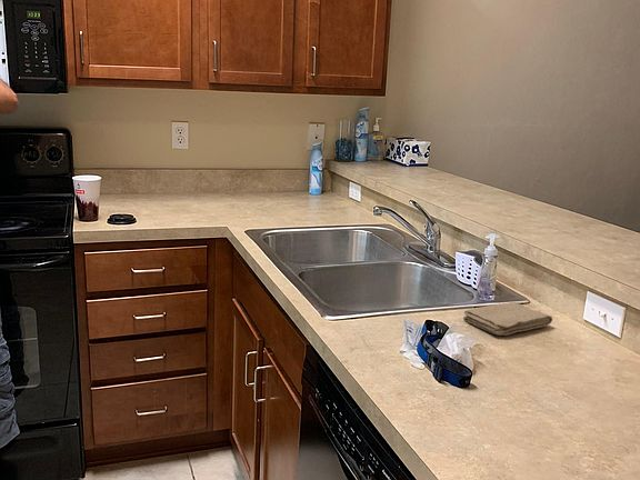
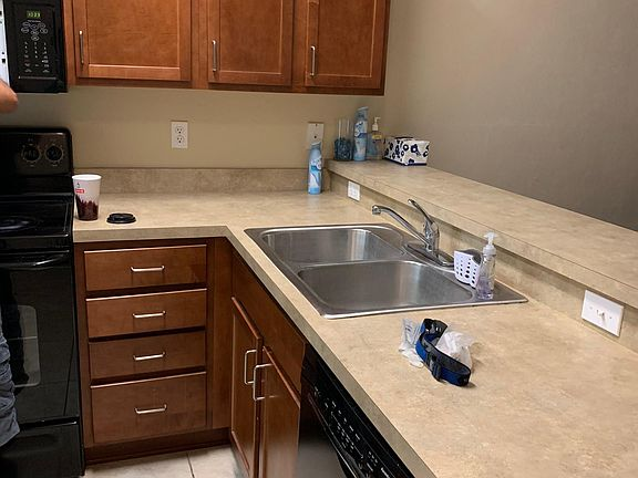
- washcloth (507, 317)
